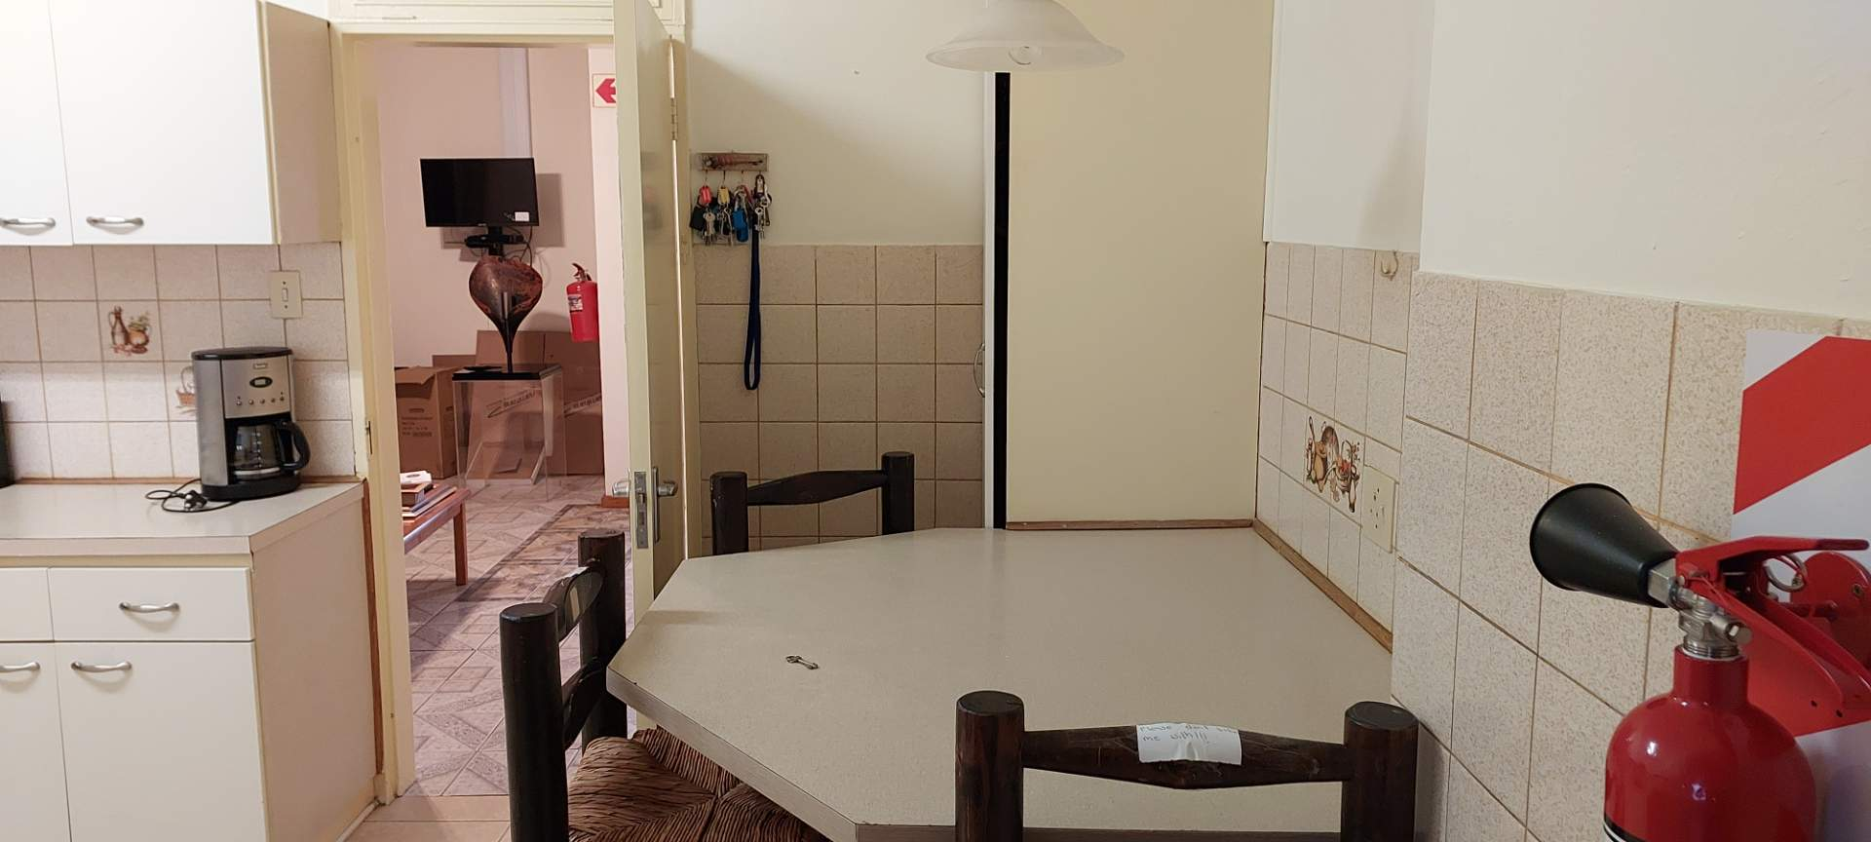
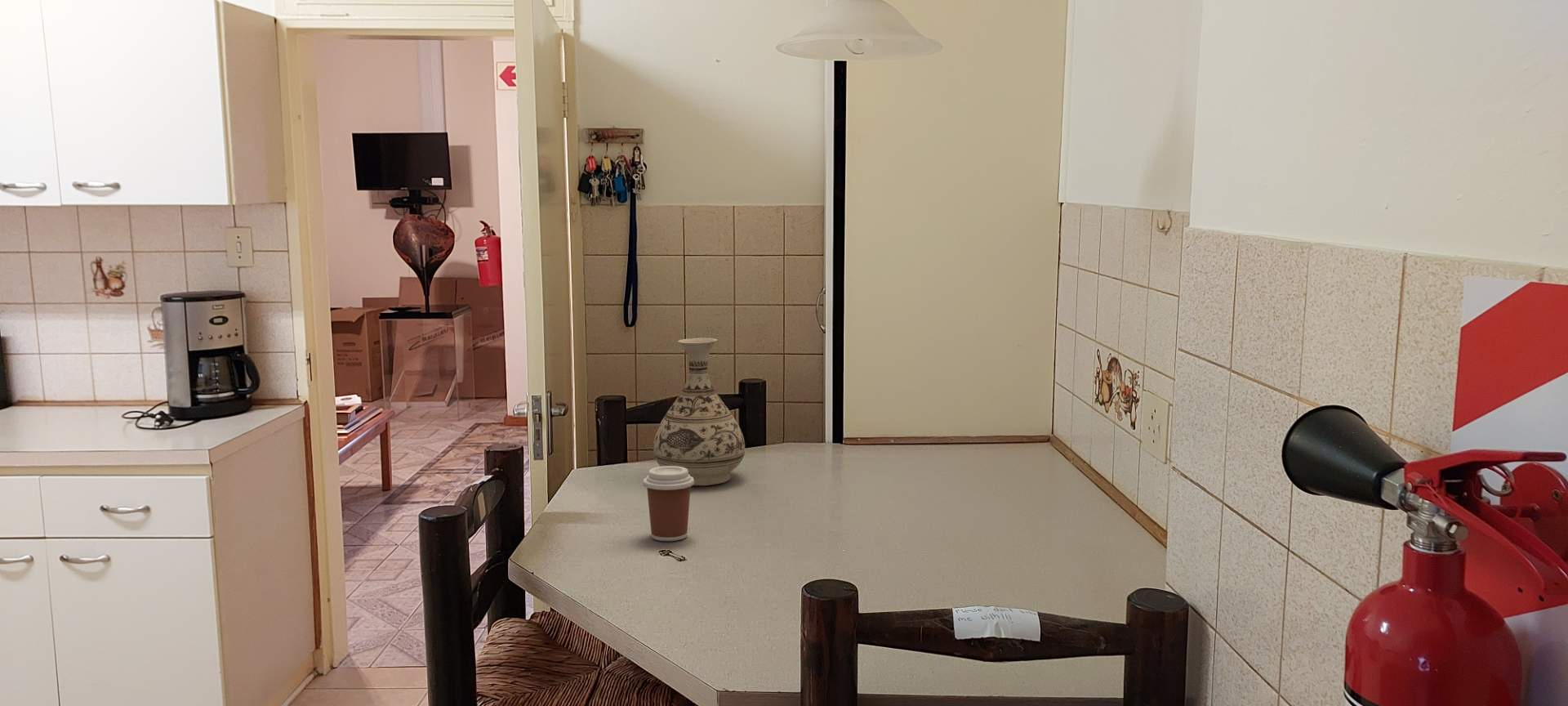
+ coffee cup (669, 503)
+ vase (698, 409)
